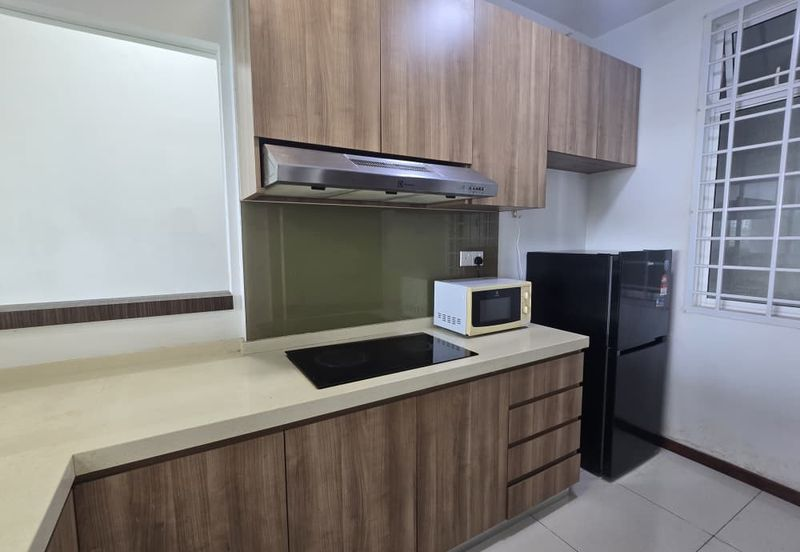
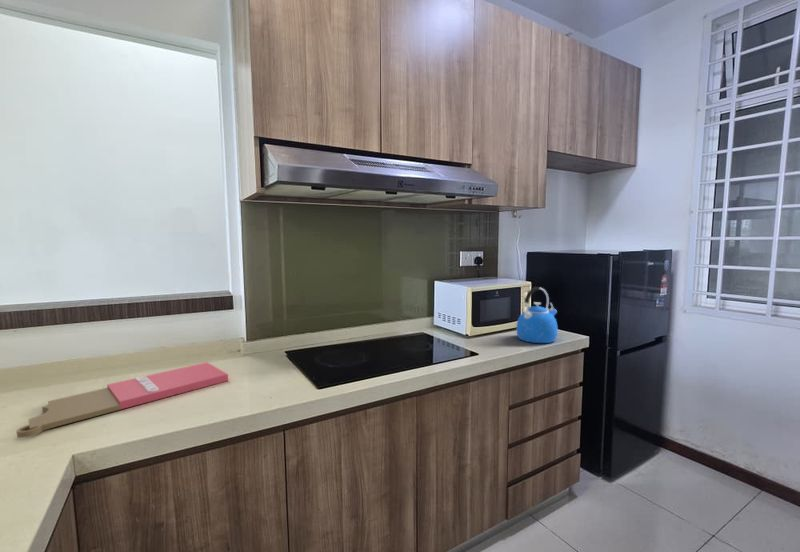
+ kettle (540, 312)
+ cutting board (133, 391)
